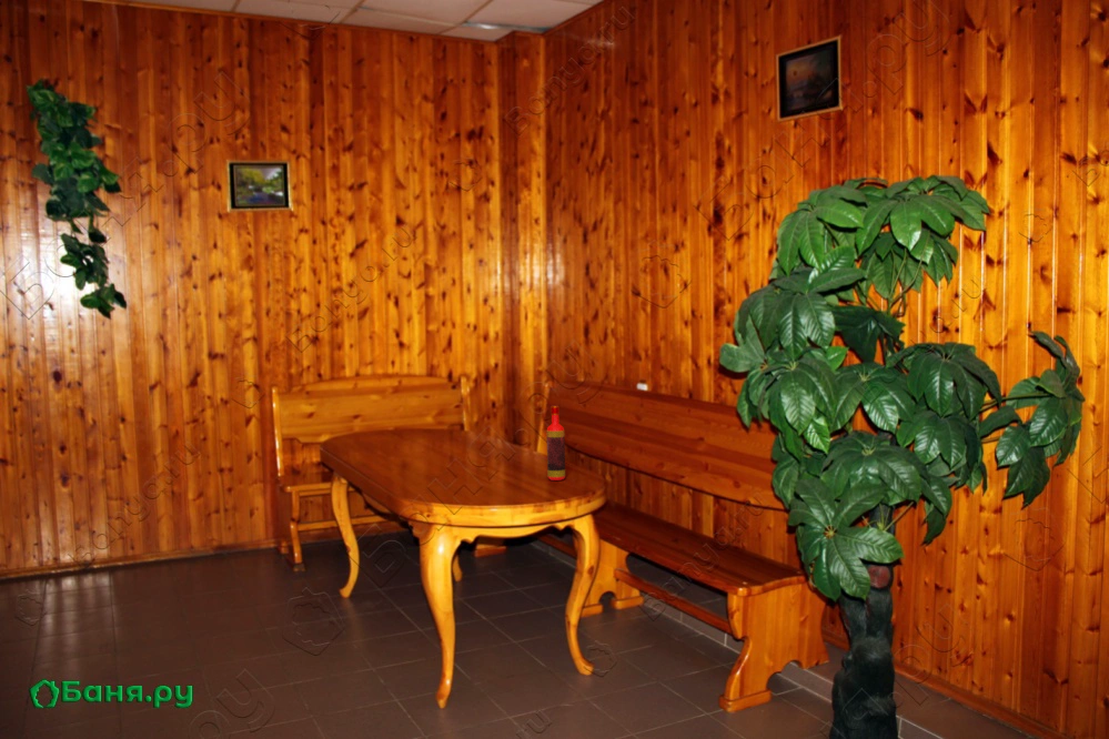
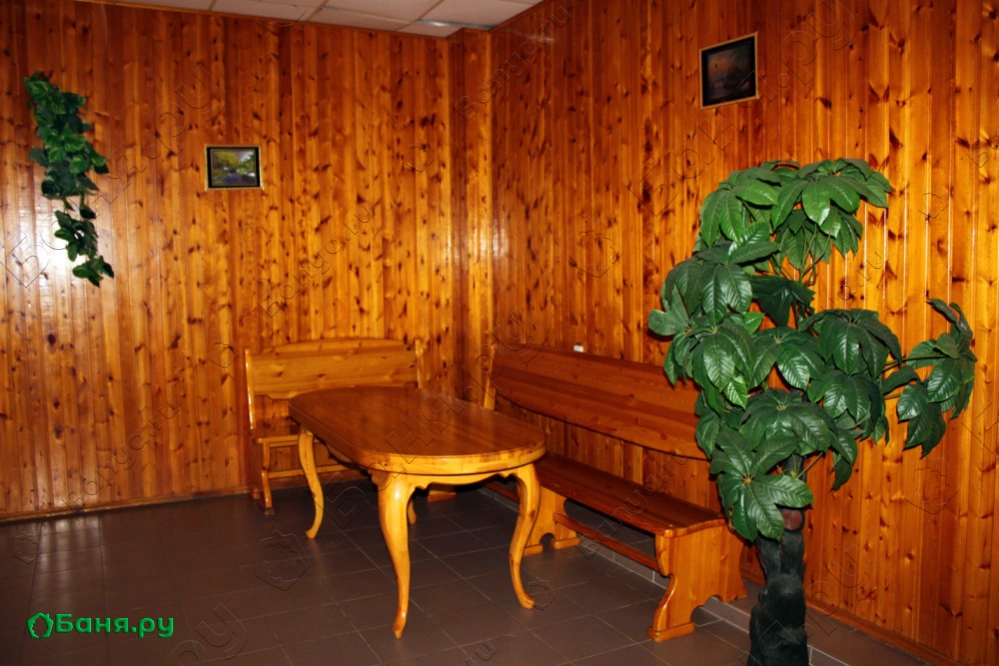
- bottle (555, 443)
